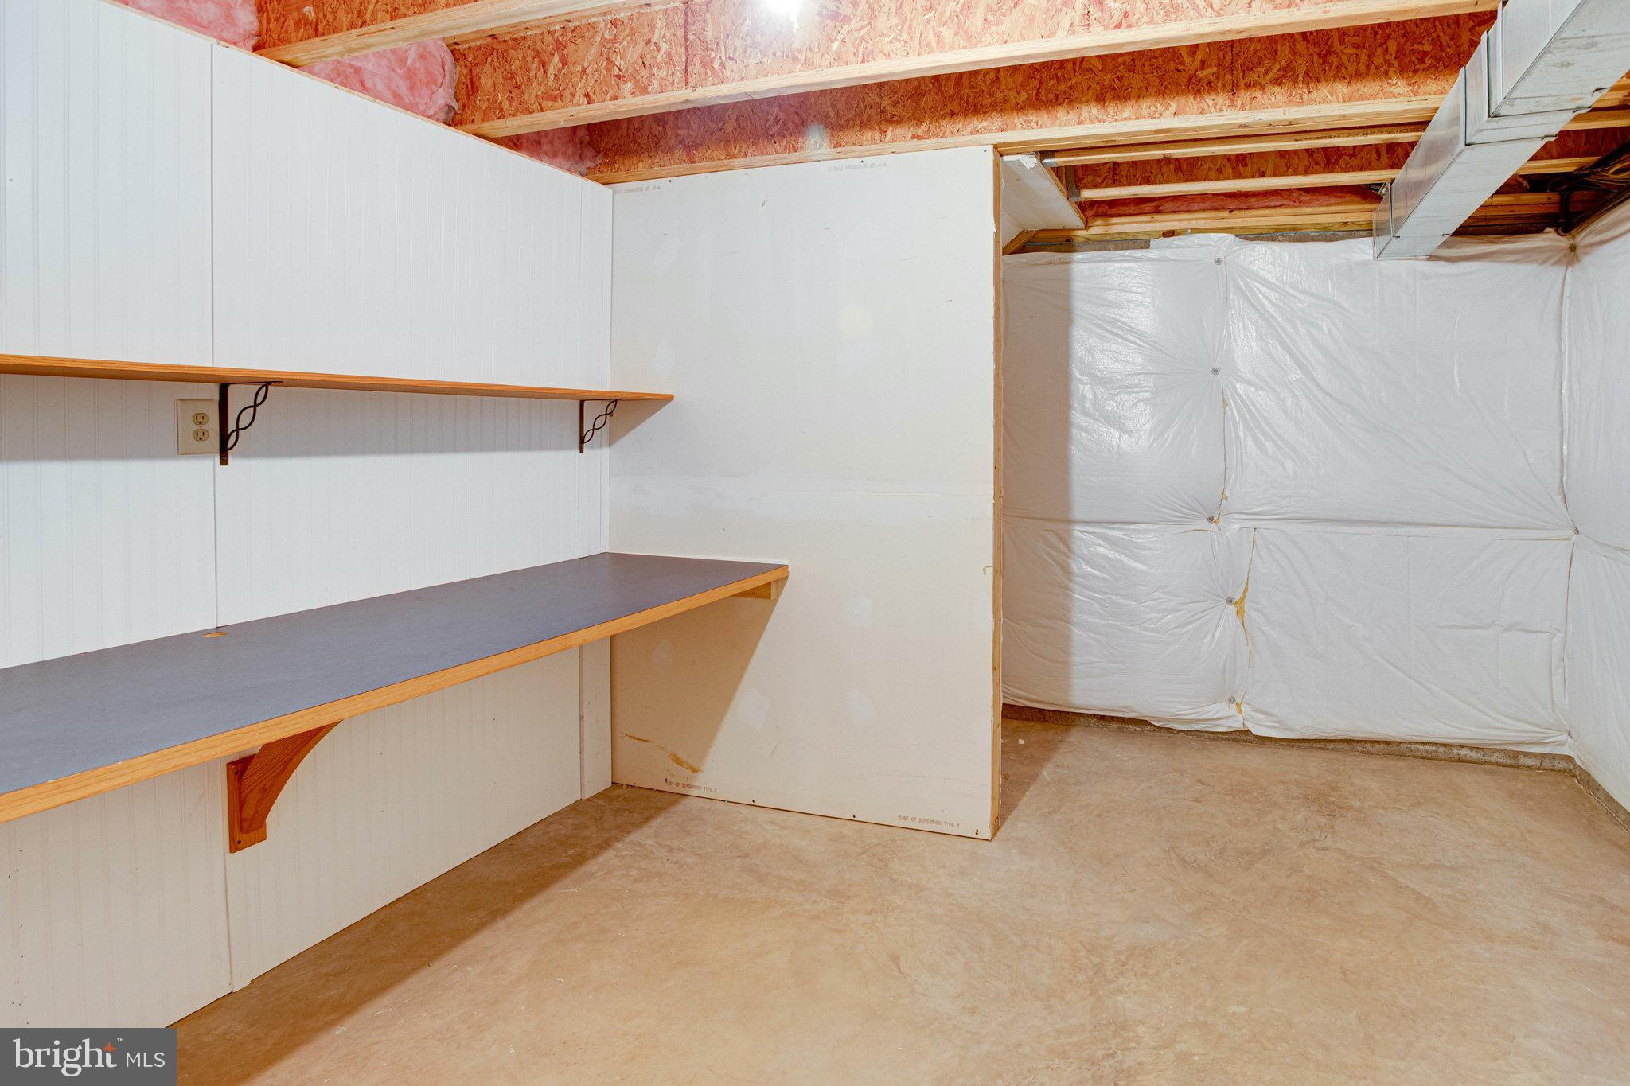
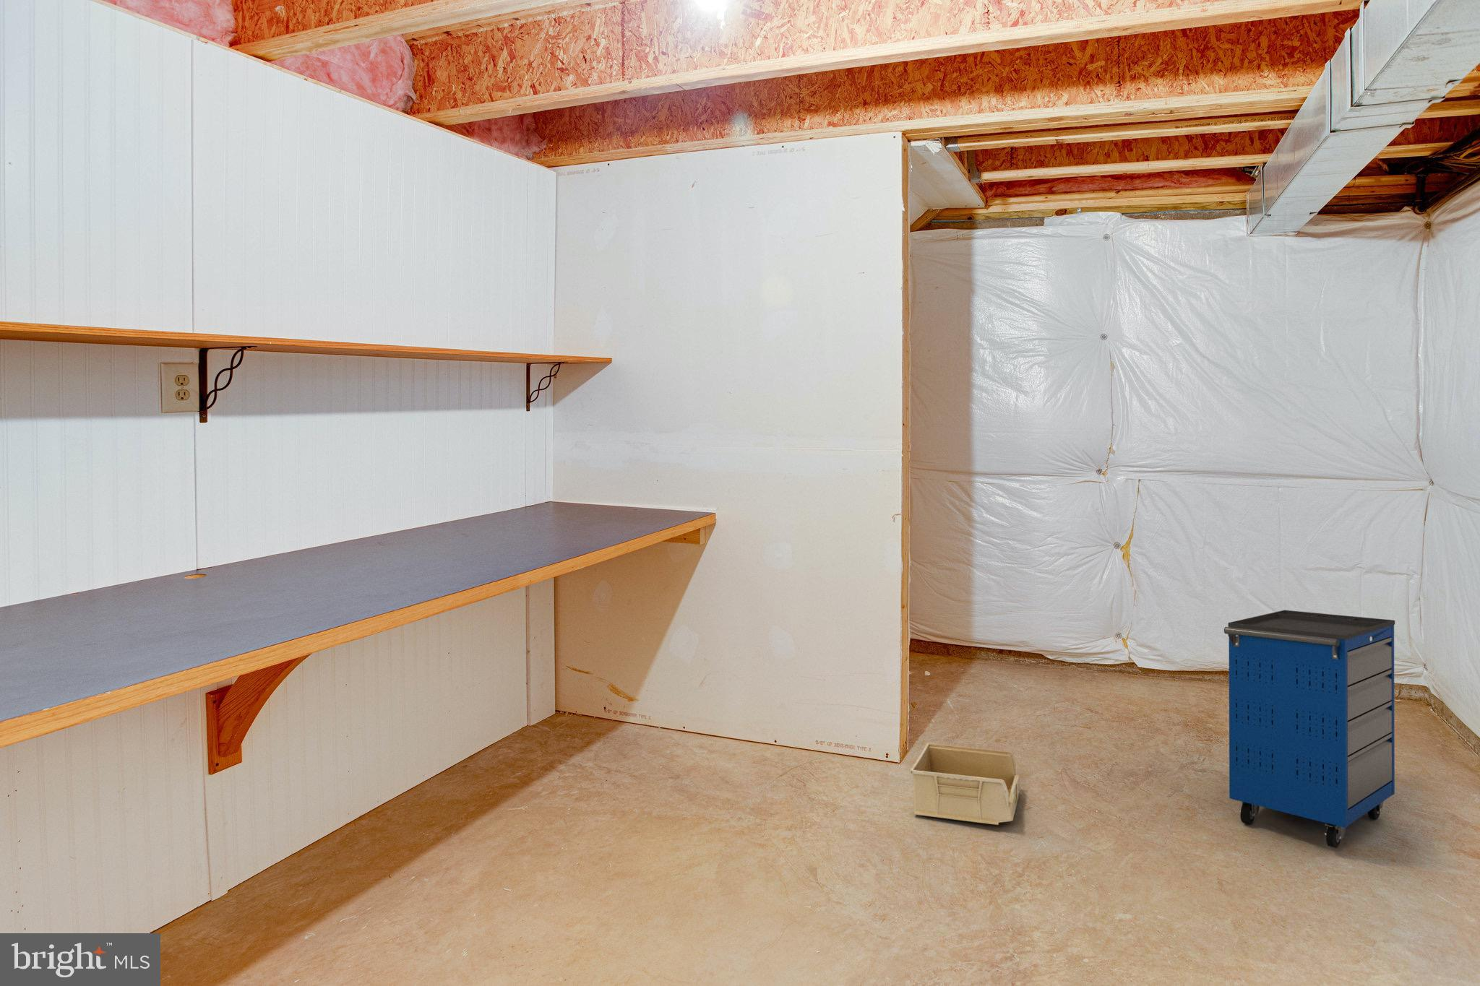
+ cabinet (1309, 722)
+ storage bin (966, 782)
